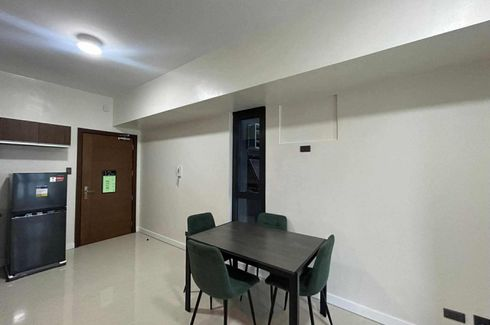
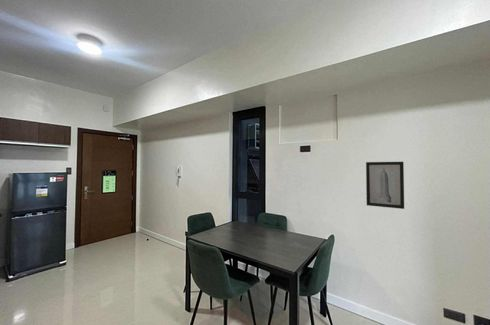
+ wall art (384, 184)
